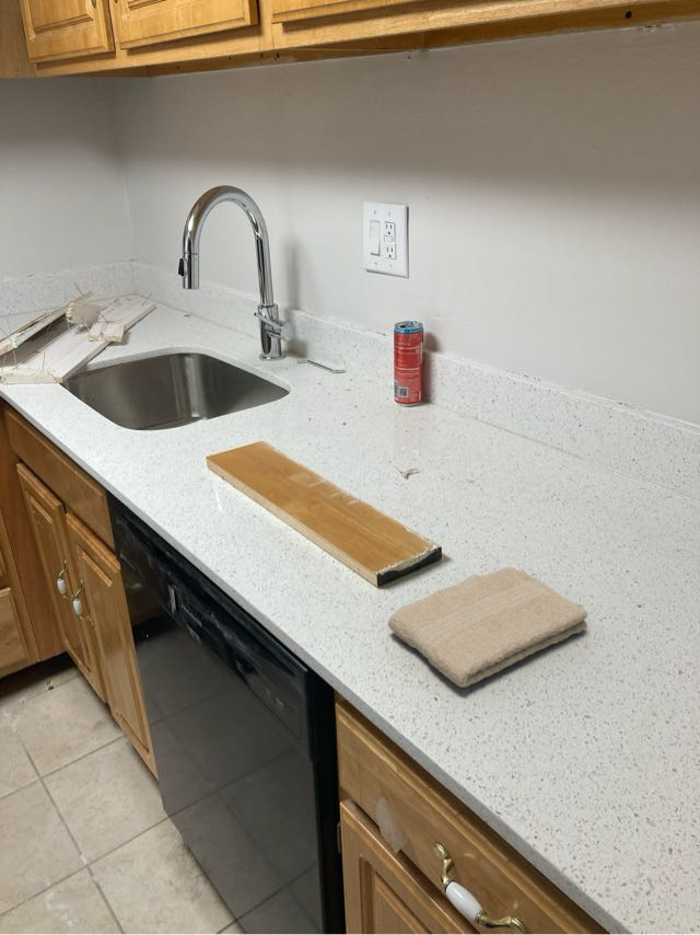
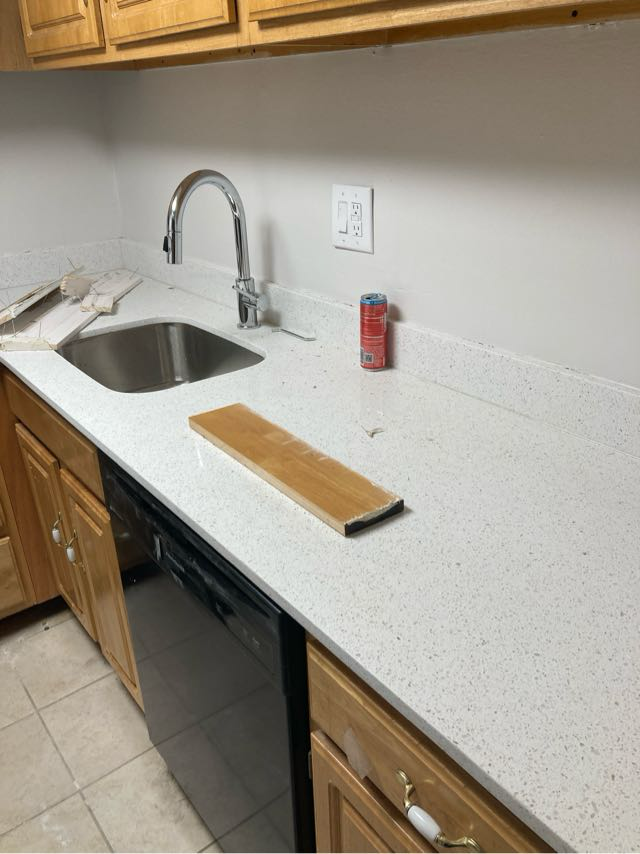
- washcloth (490, 619)
